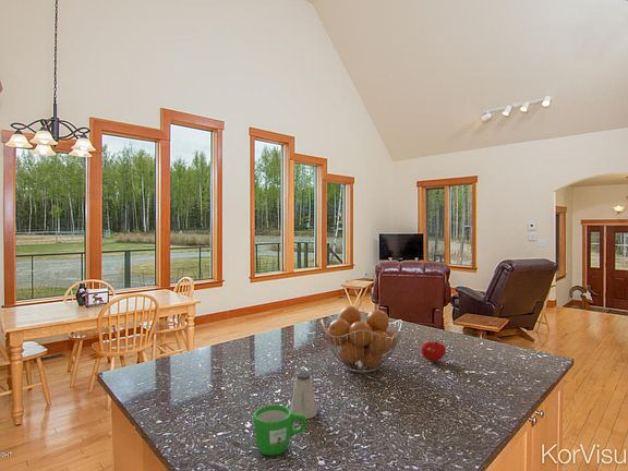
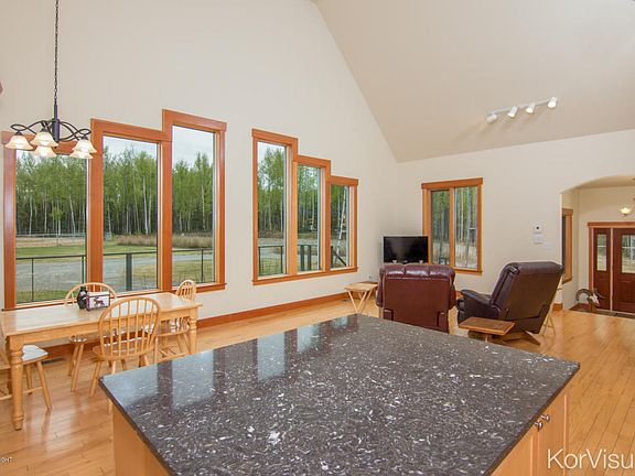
- fruit (433, 350)
- mug (280, 428)
- fruit basket (361, 337)
- saltshaker (303, 394)
